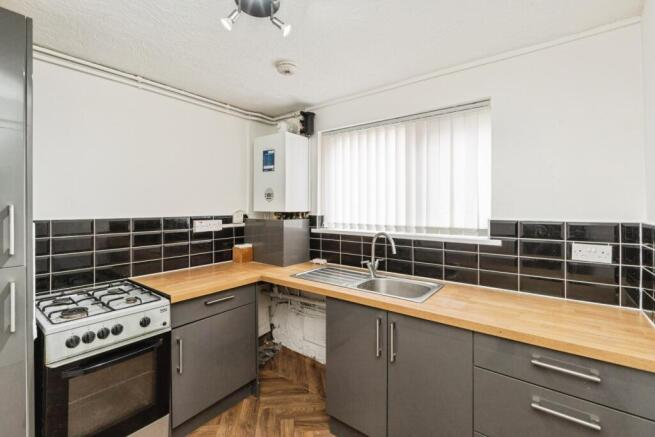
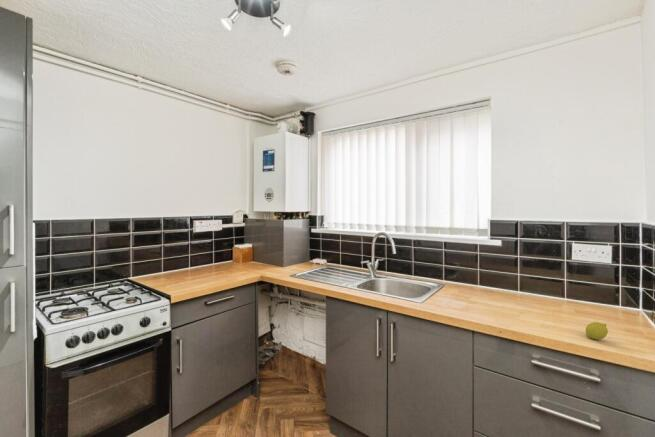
+ fruit (596, 330)
